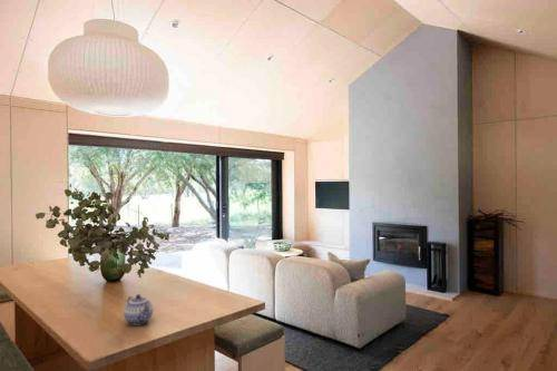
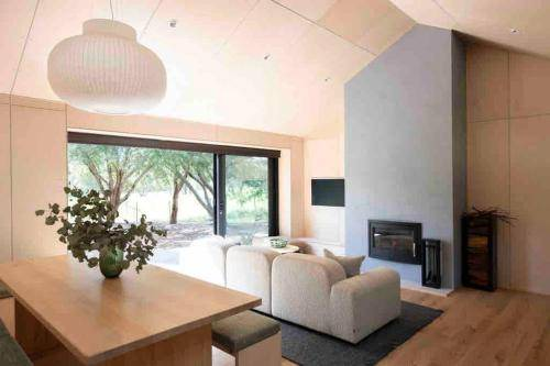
- teapot (138, 307)
